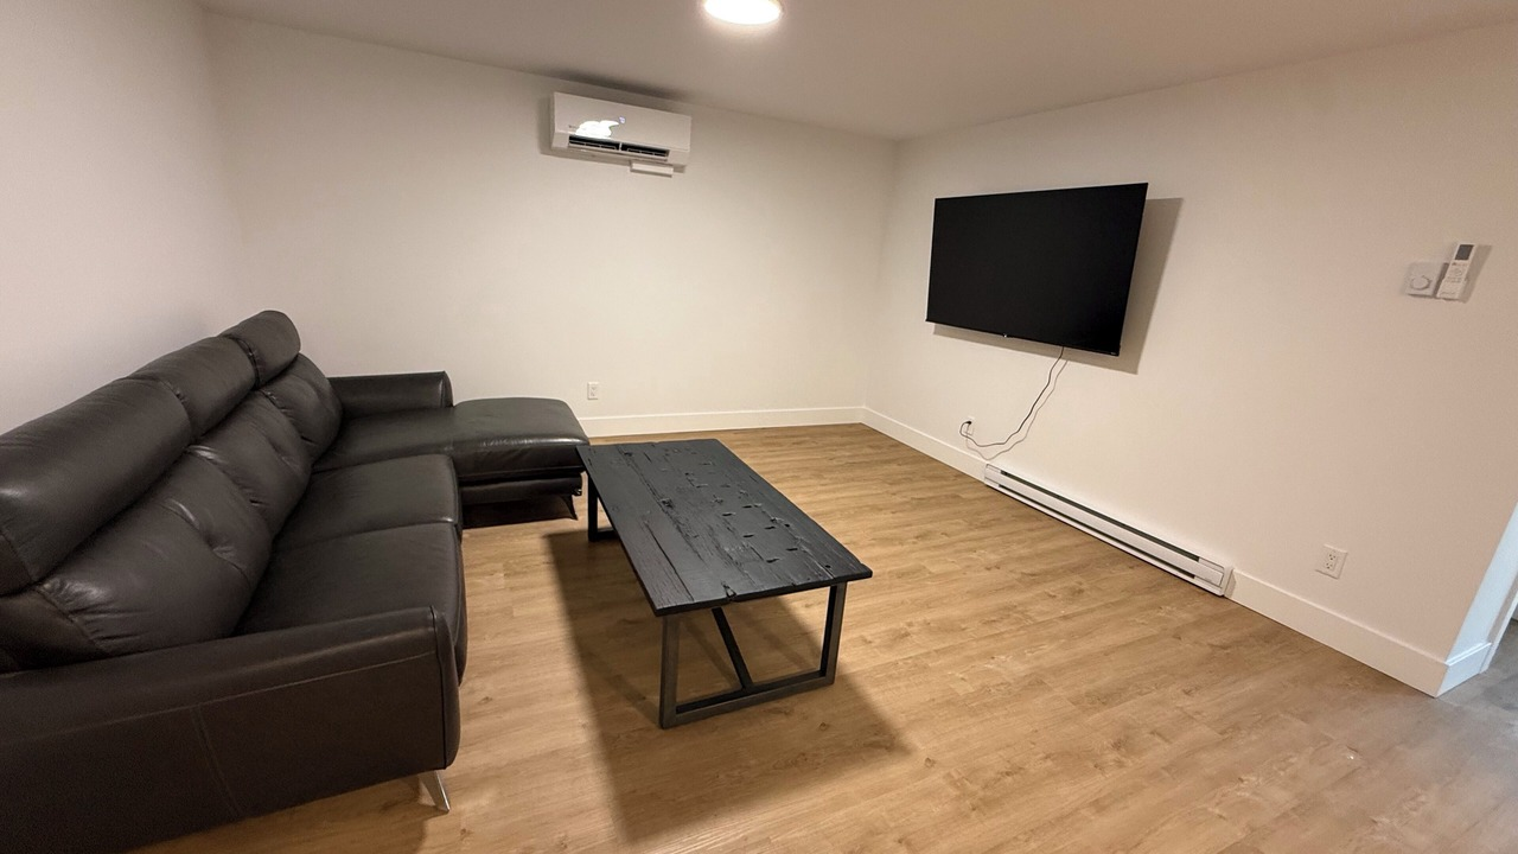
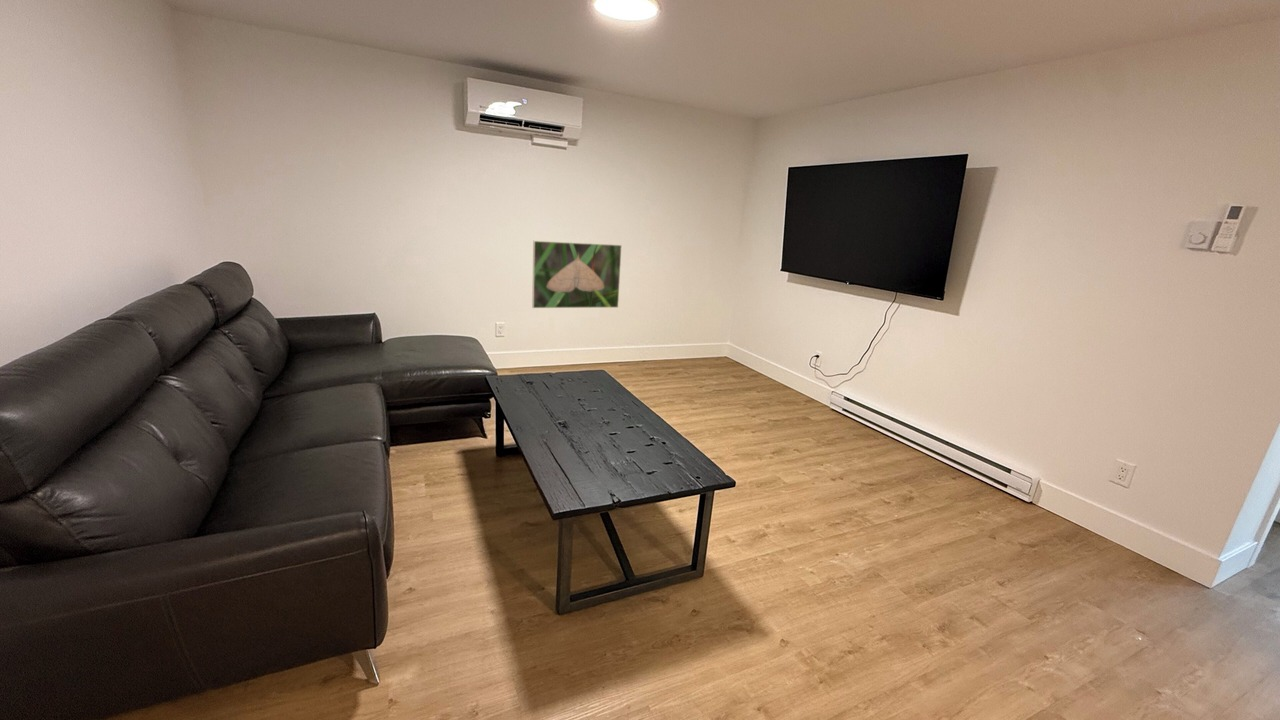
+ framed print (577, 275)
